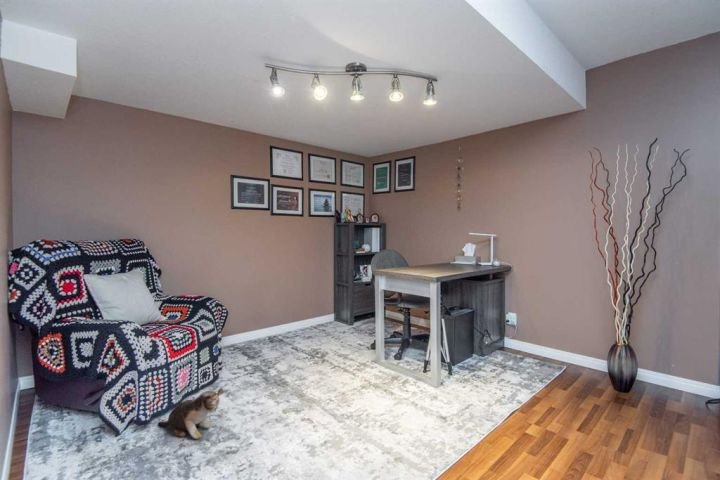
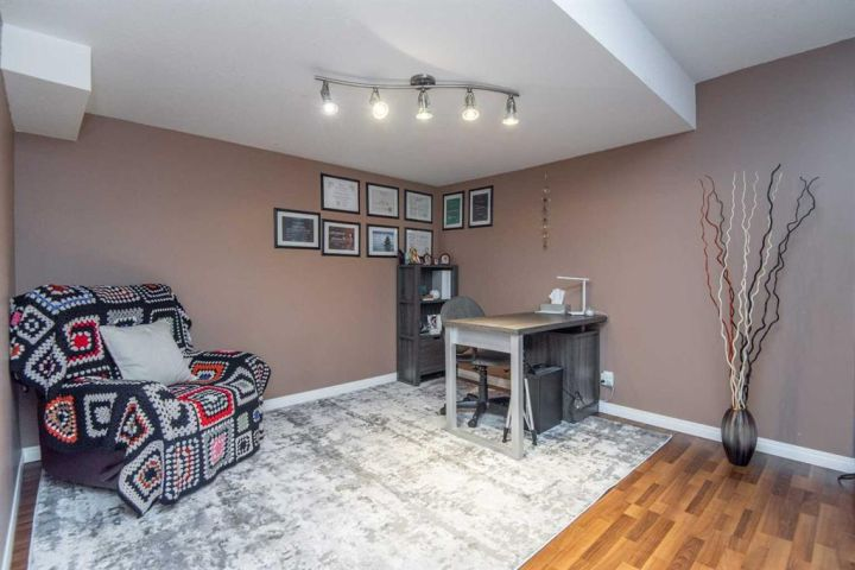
- plush toy (188, 409)
